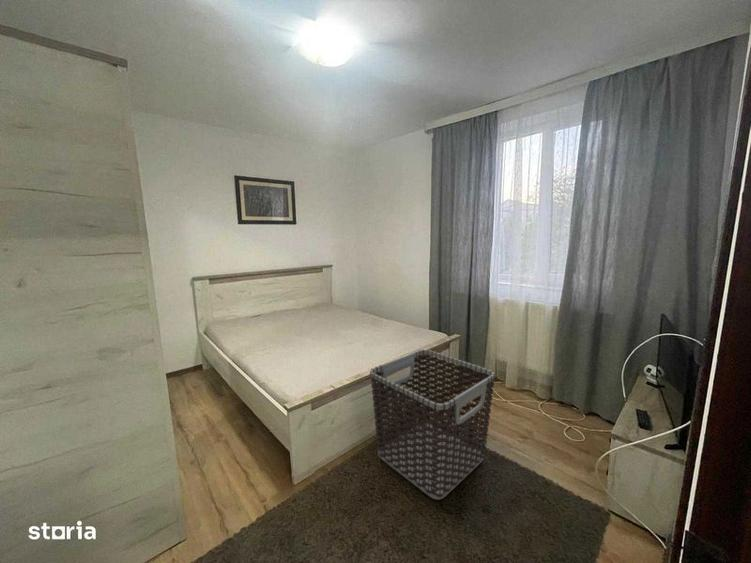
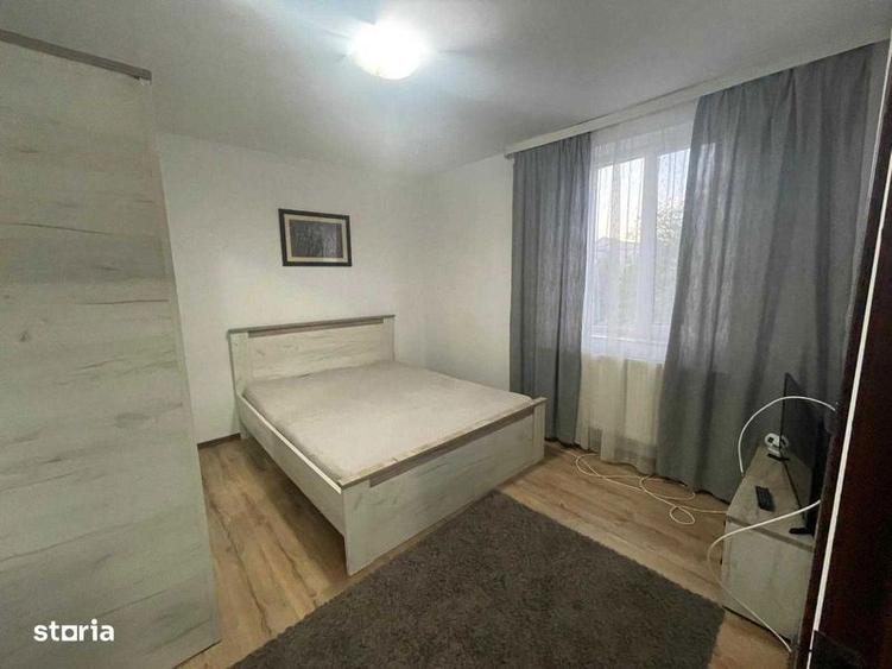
- clothes hamper (430, 414)
